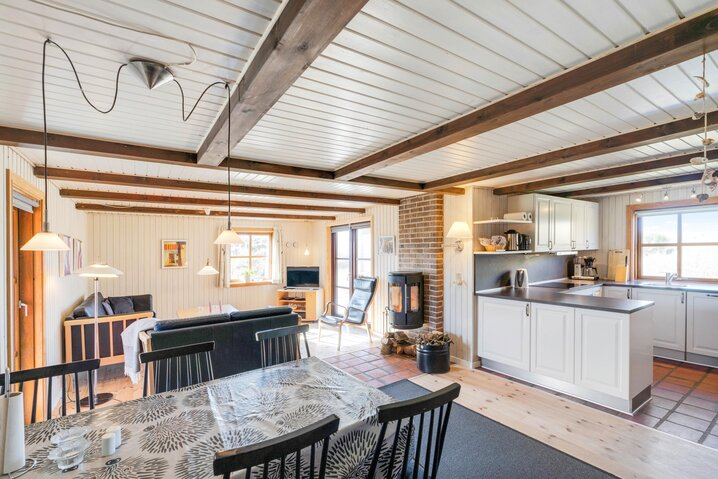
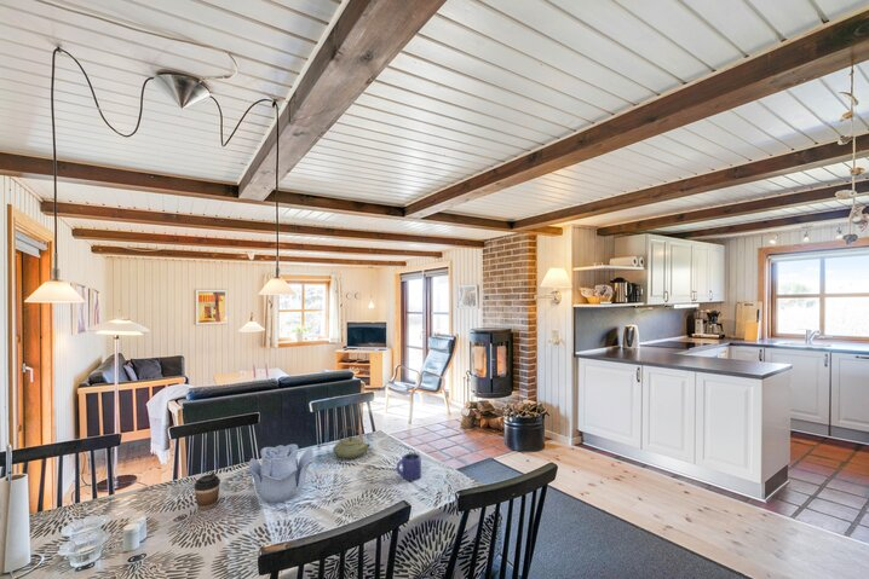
+ coffee cup (207, 491)
+ teapot (352, 440)
+ decorative bowl (281, 471)
+ mug (408, 467)
